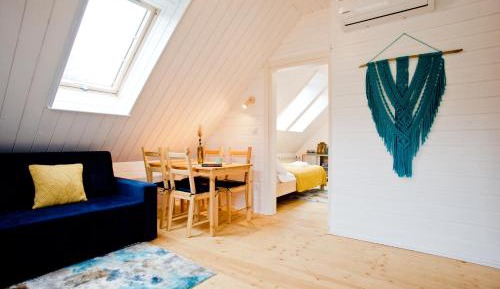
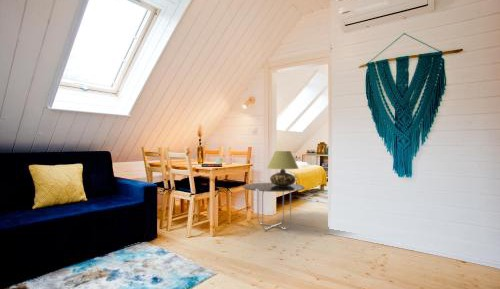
+ table lamp (282, 168)
+ side table (283, 206)
